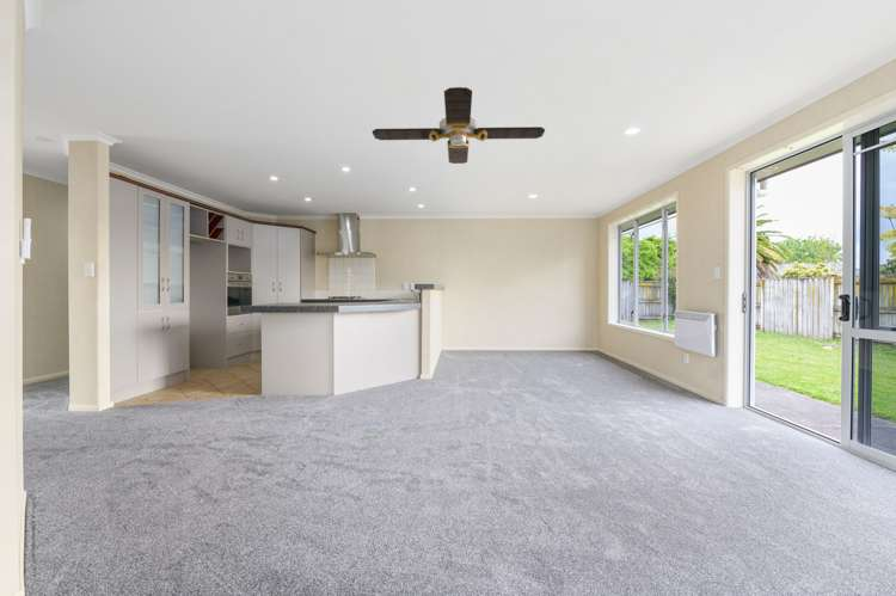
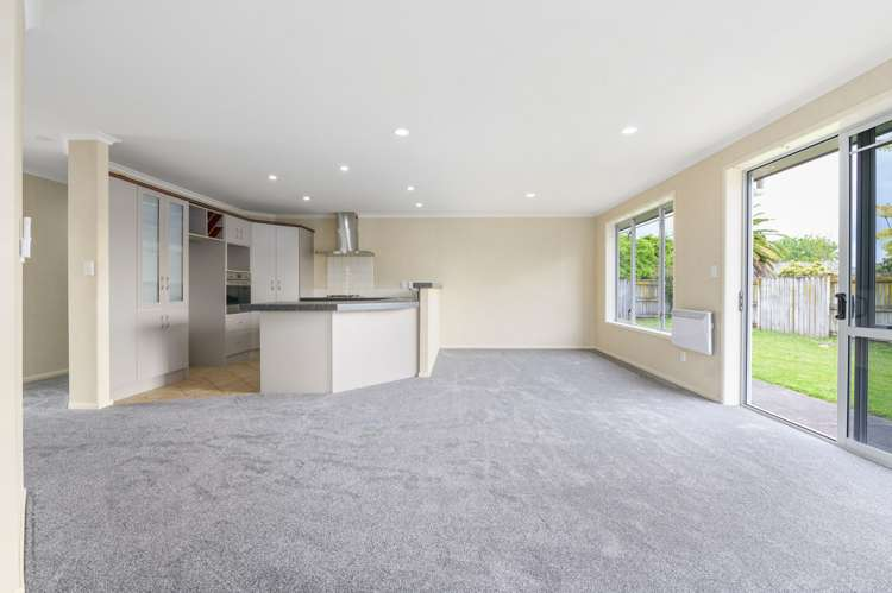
- ceiling fan (458, 118)
